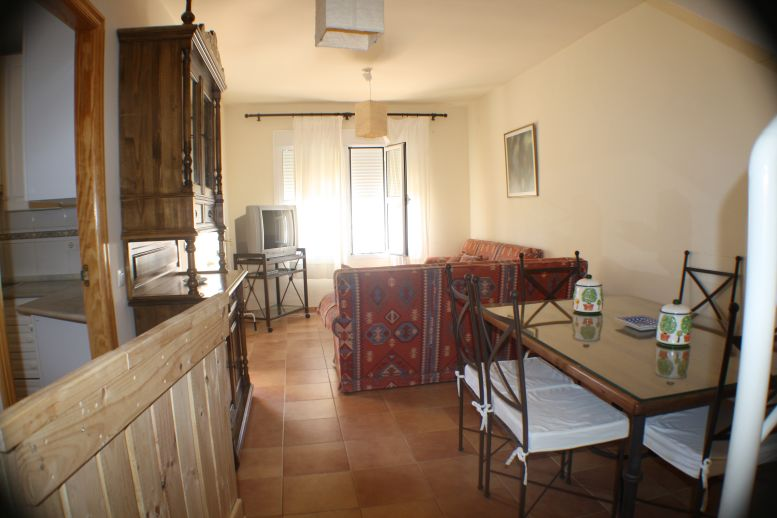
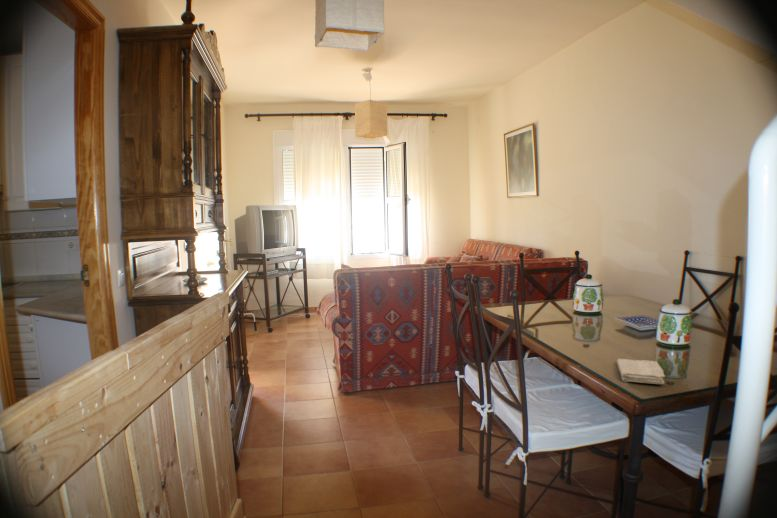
+ washcloth (639, 369)
